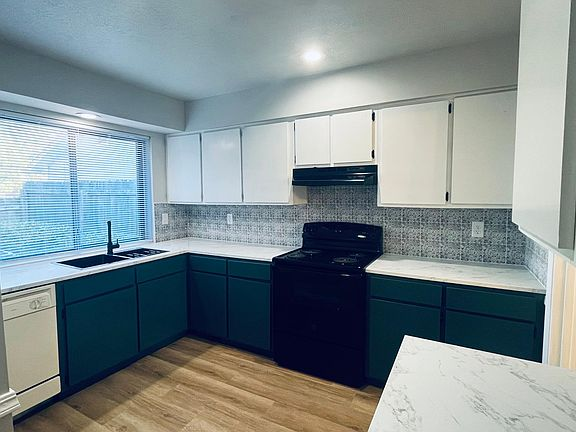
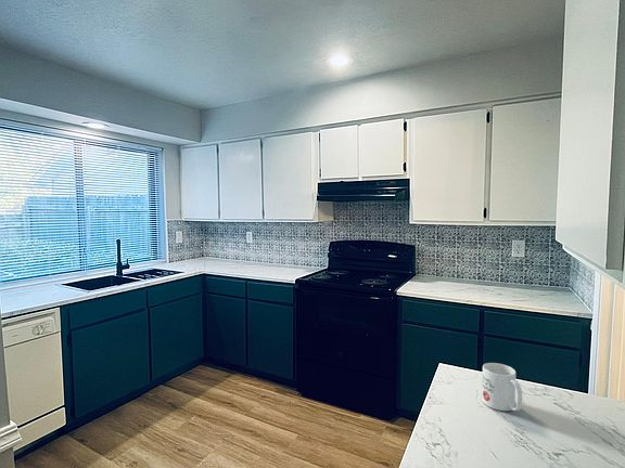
+ mug (502, 389)
